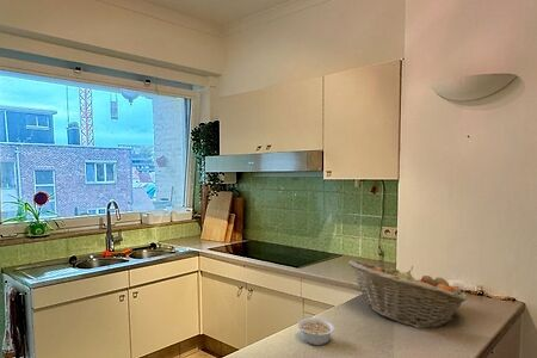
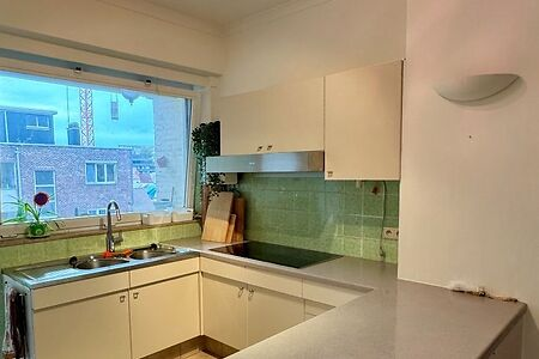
- legume (316, 331)
- fruit basket (402, 286)
